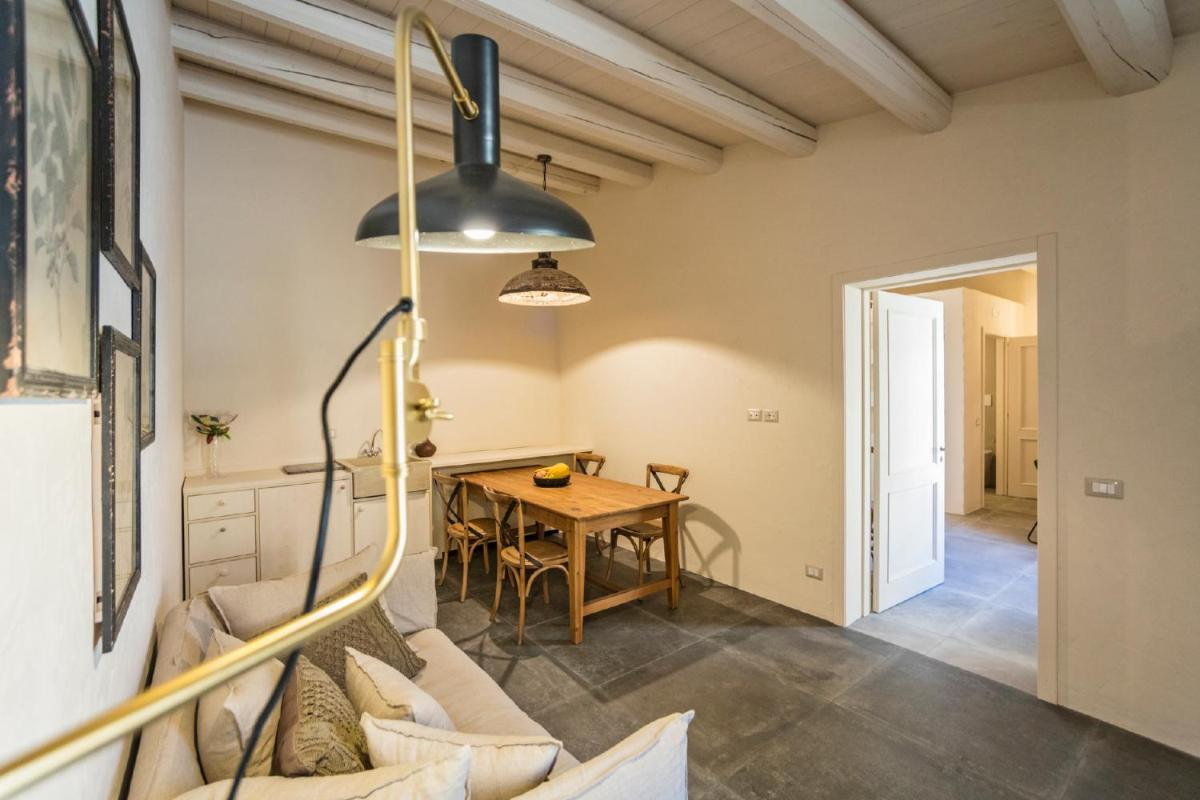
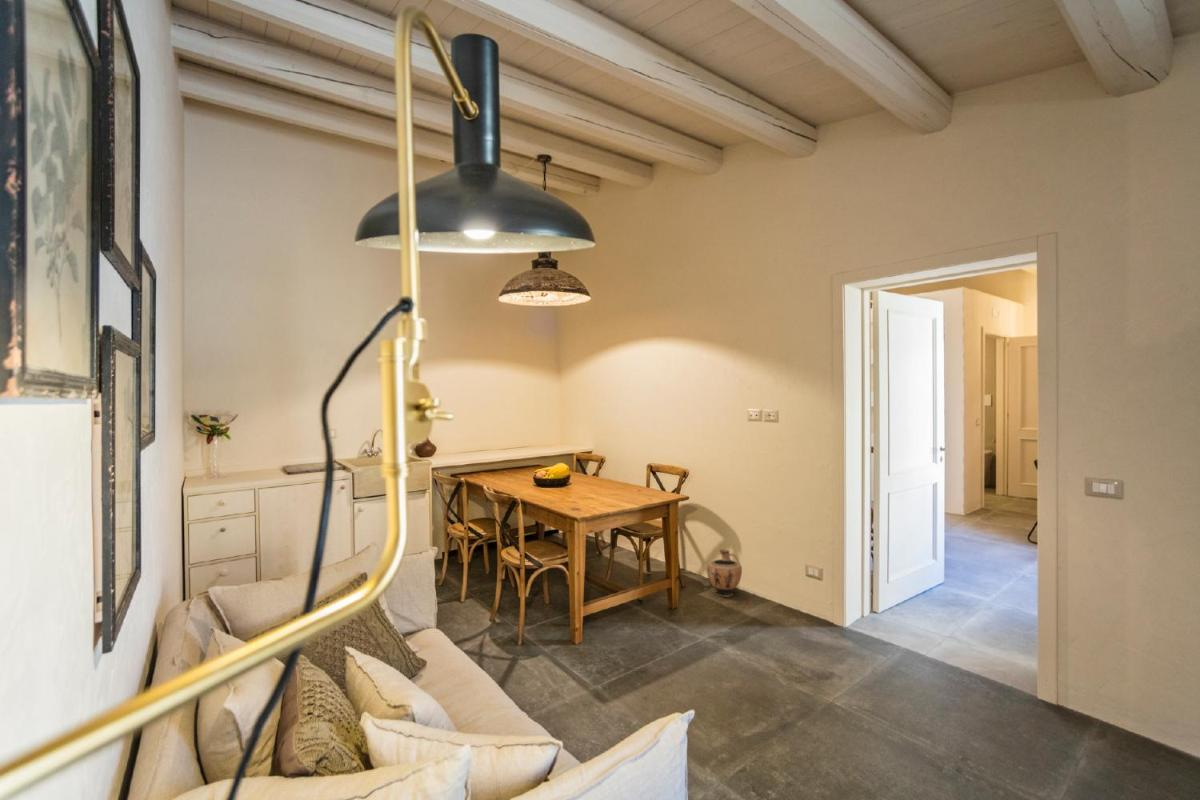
+ ceramic jug (724, 572)
